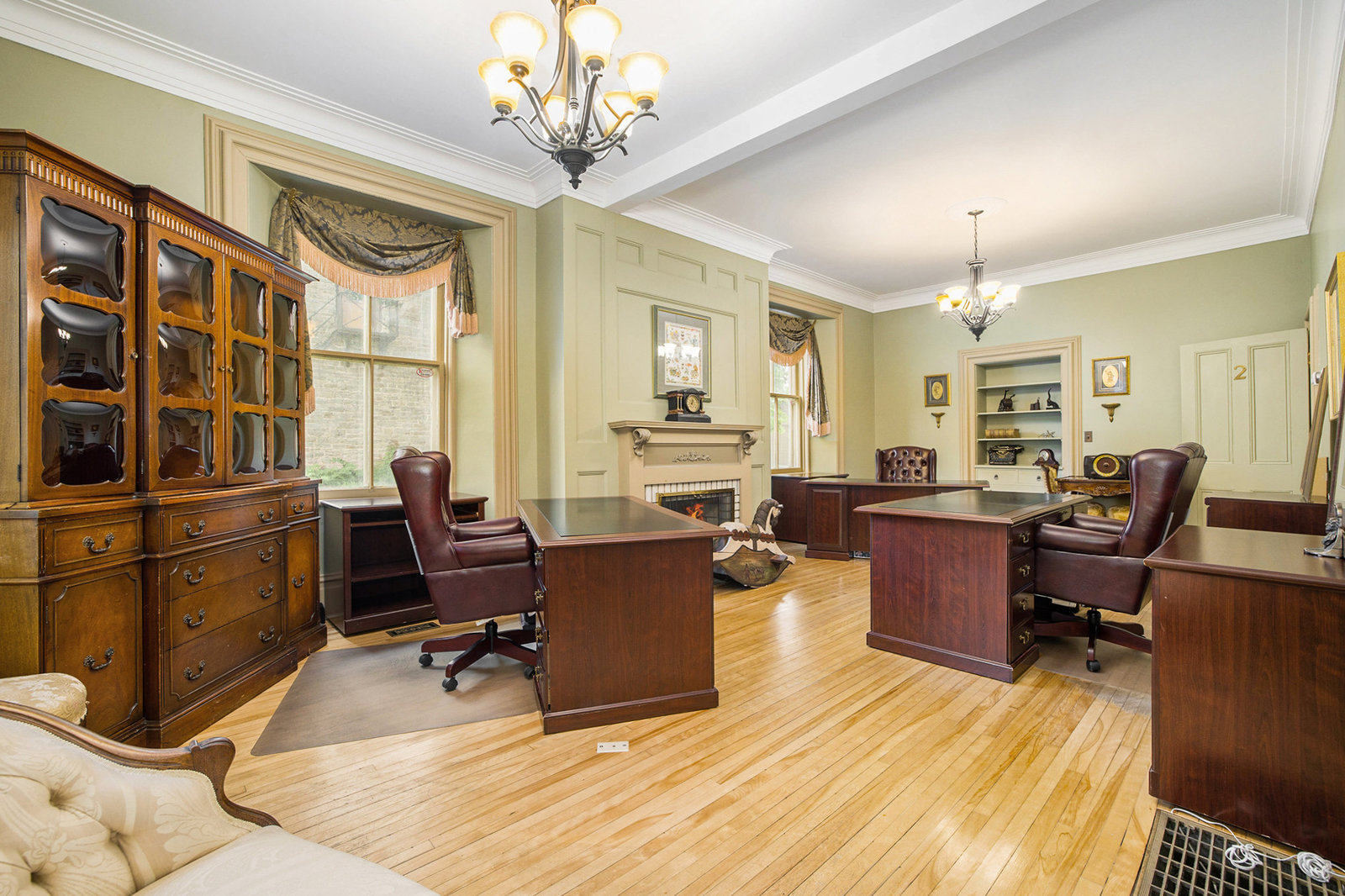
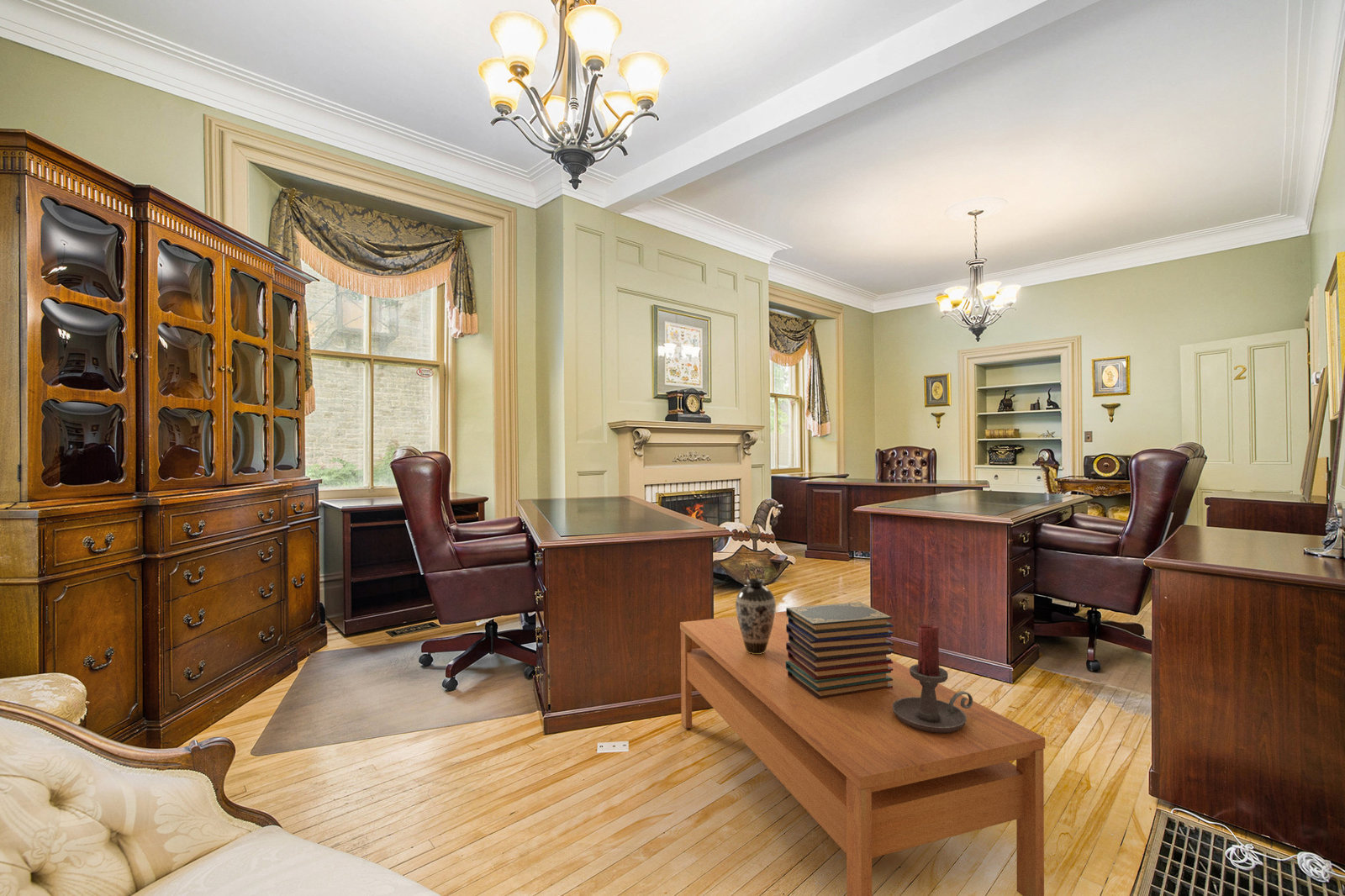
+ coffee table (817, 728)
+ candle holder (936, 670)
+ book stack (838, 646)
+ decorative vase (755, 615)
